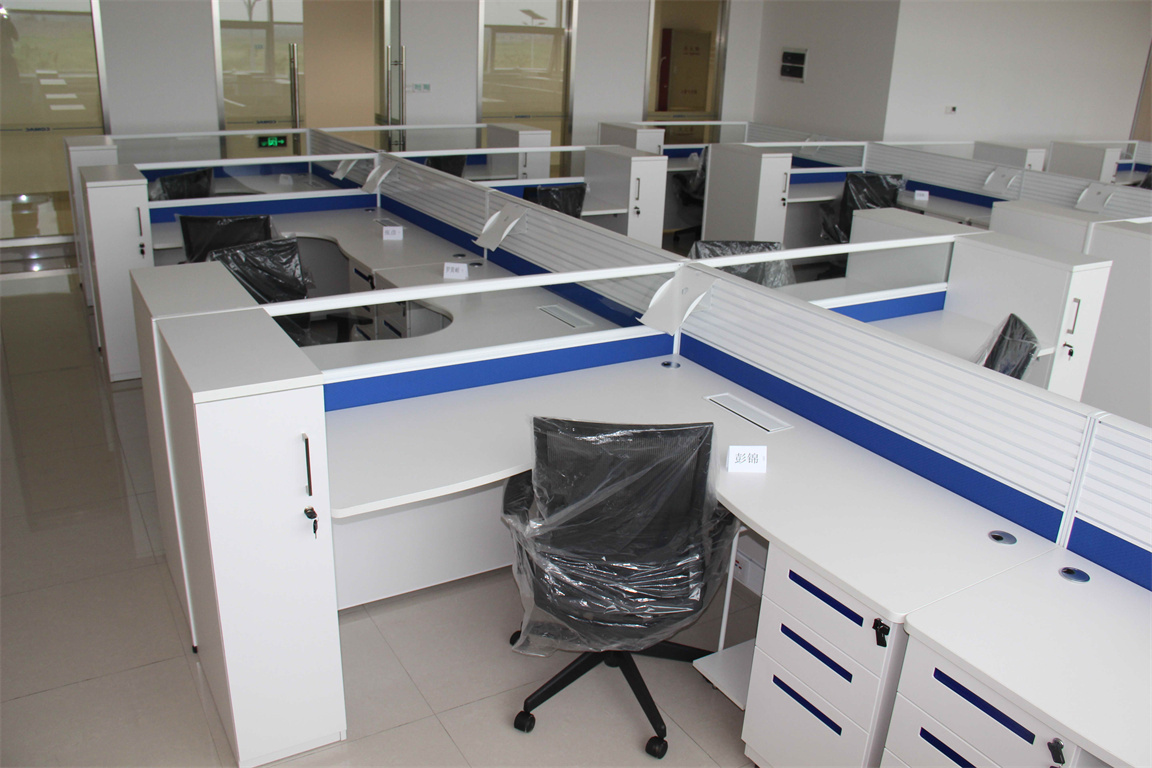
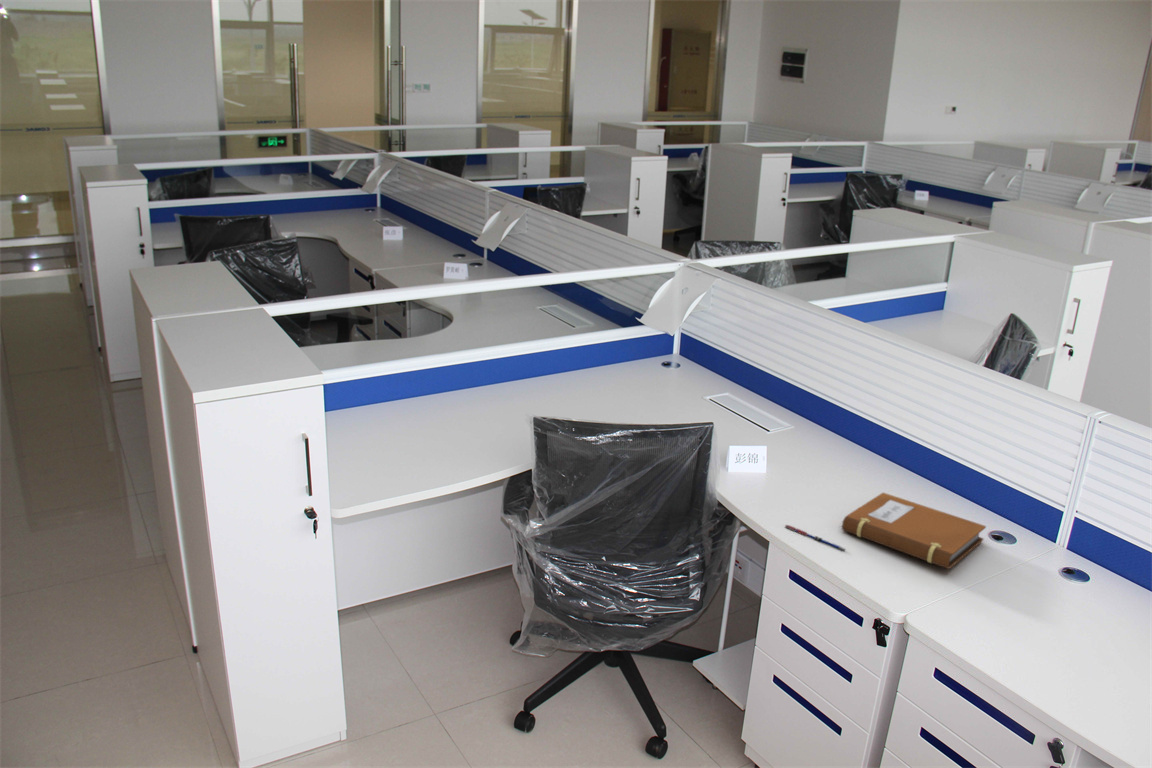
+ notebook (909, 527)
+ pen (814, 536)
